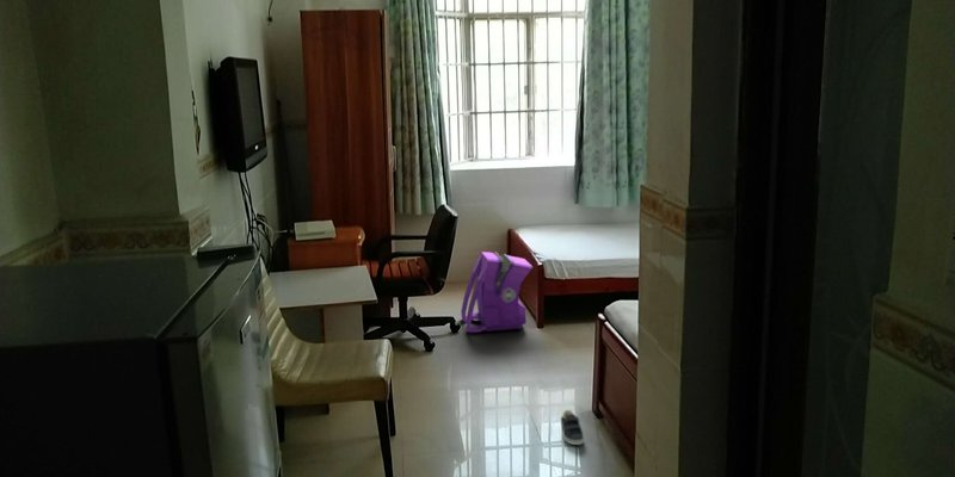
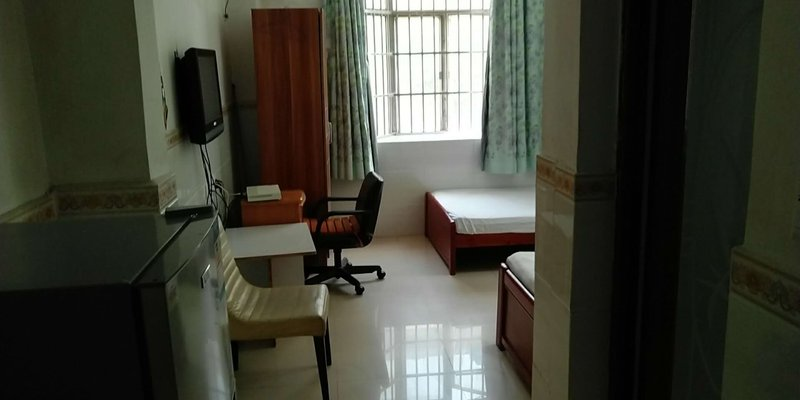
- backpack (497, 290)
- sneaker (571, 426)
